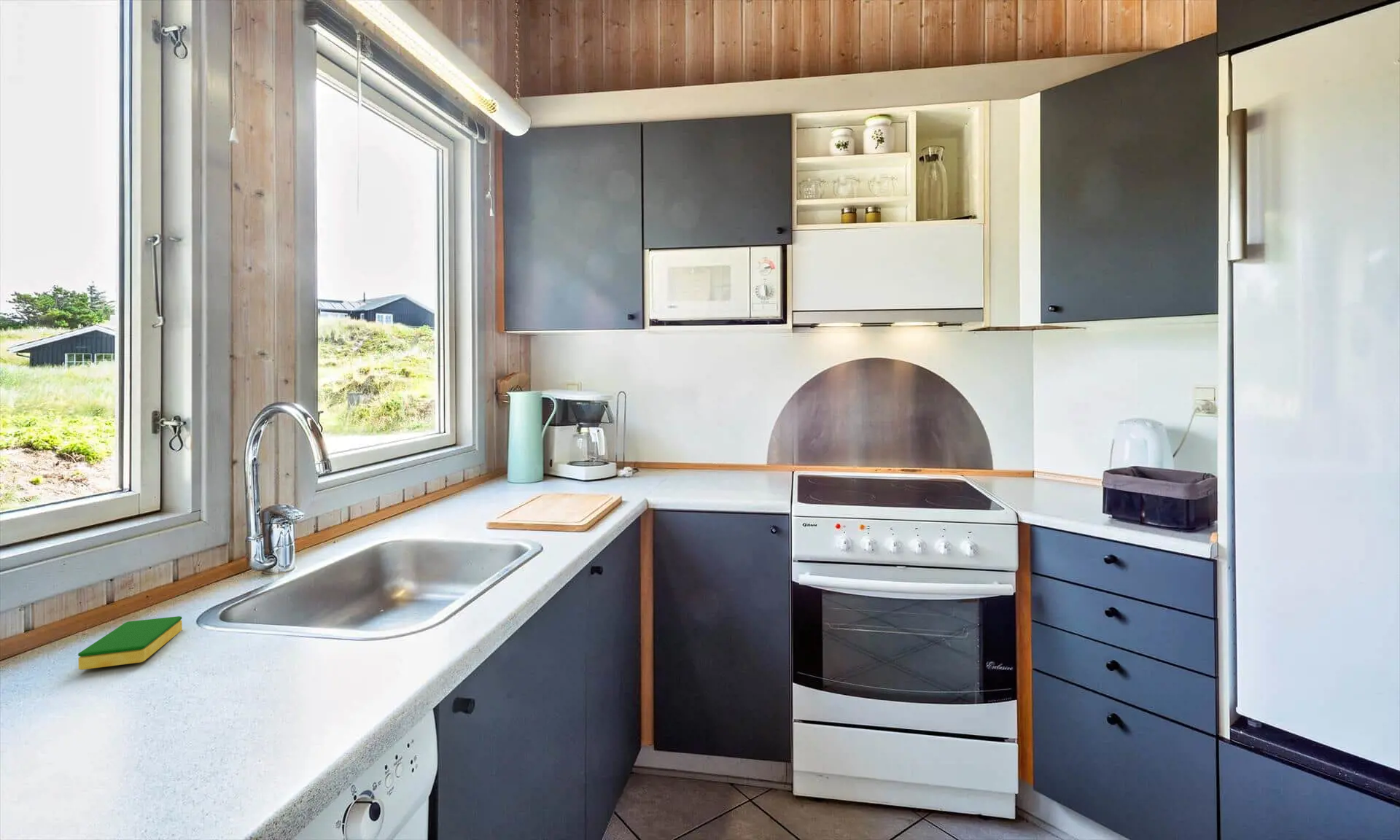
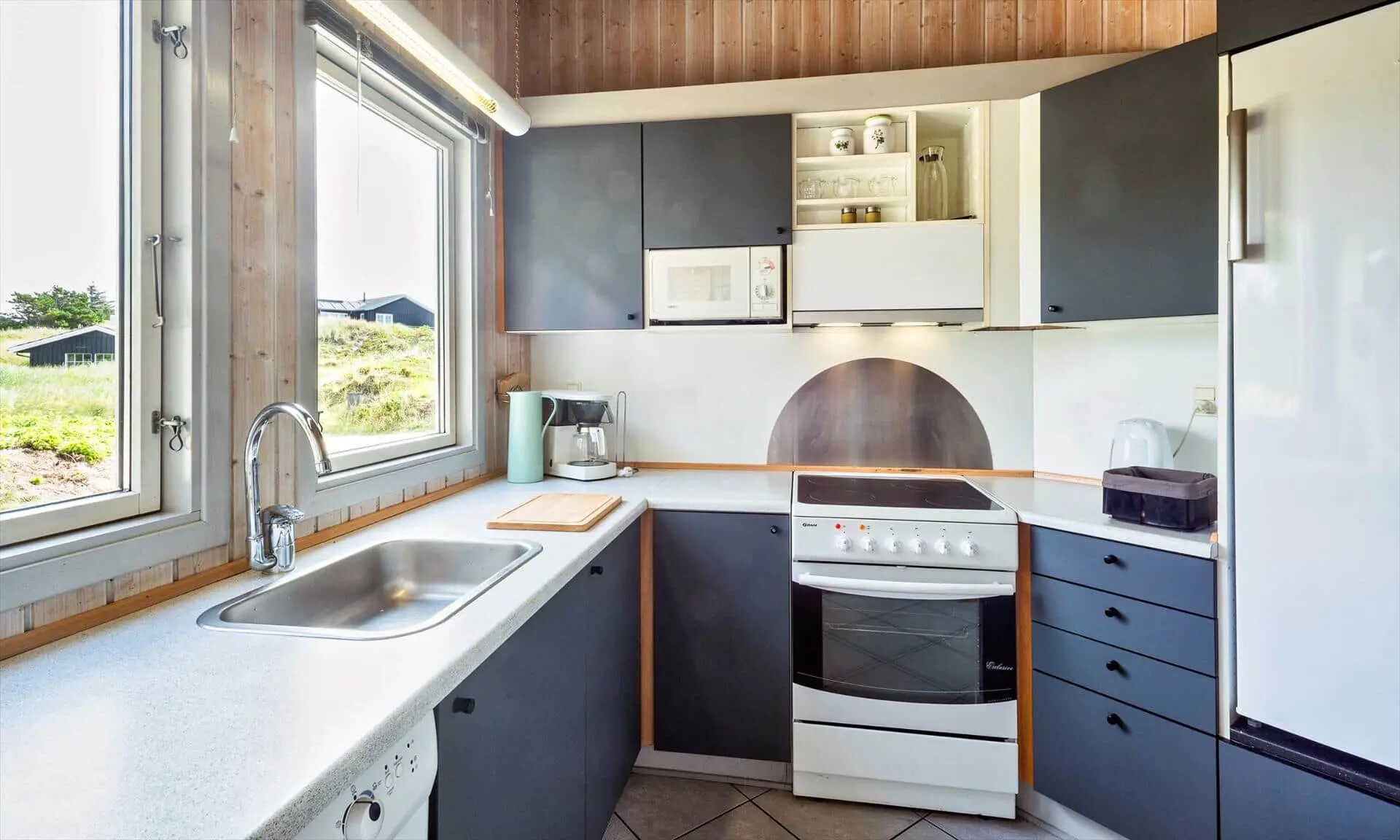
- dish sponge (134, 640)
